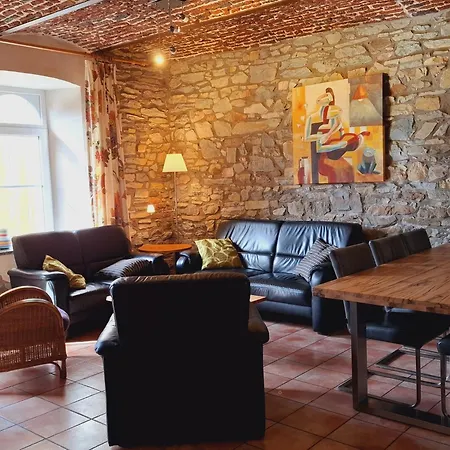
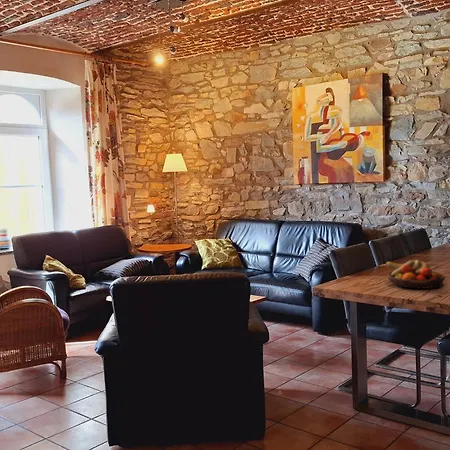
+ fruit bowl (415, 272)
